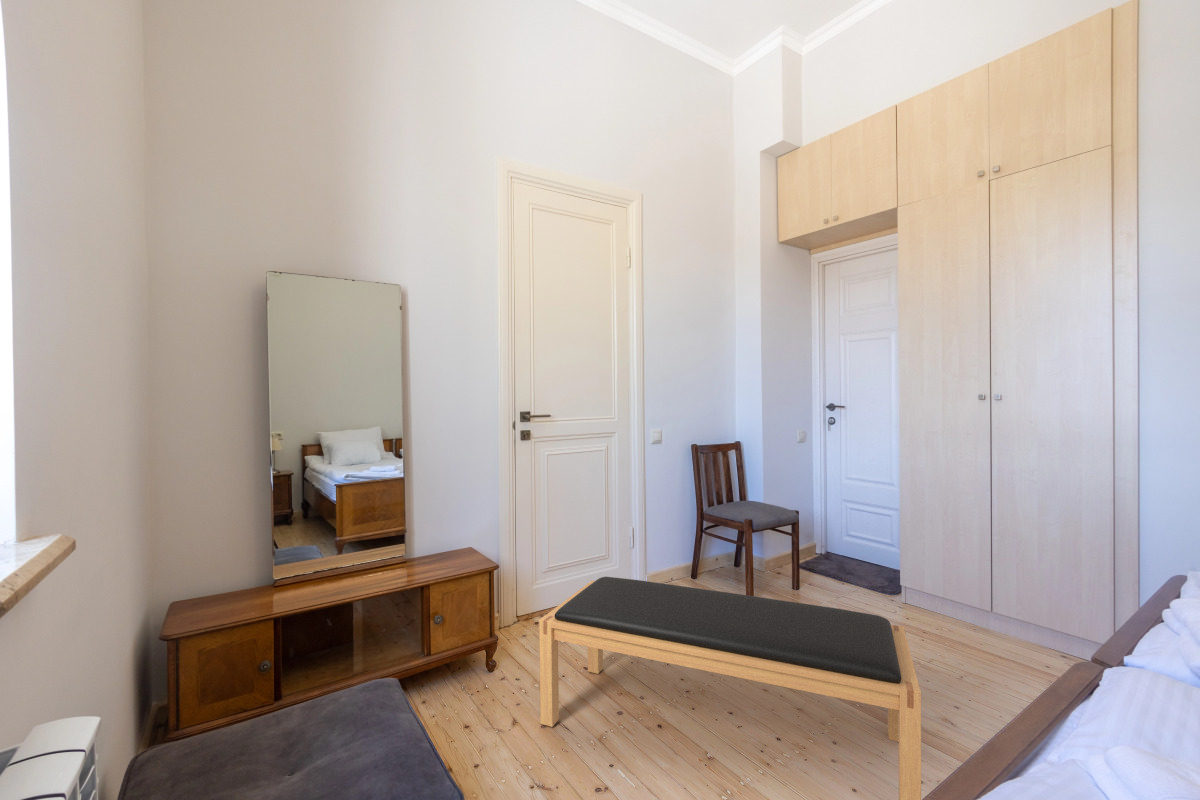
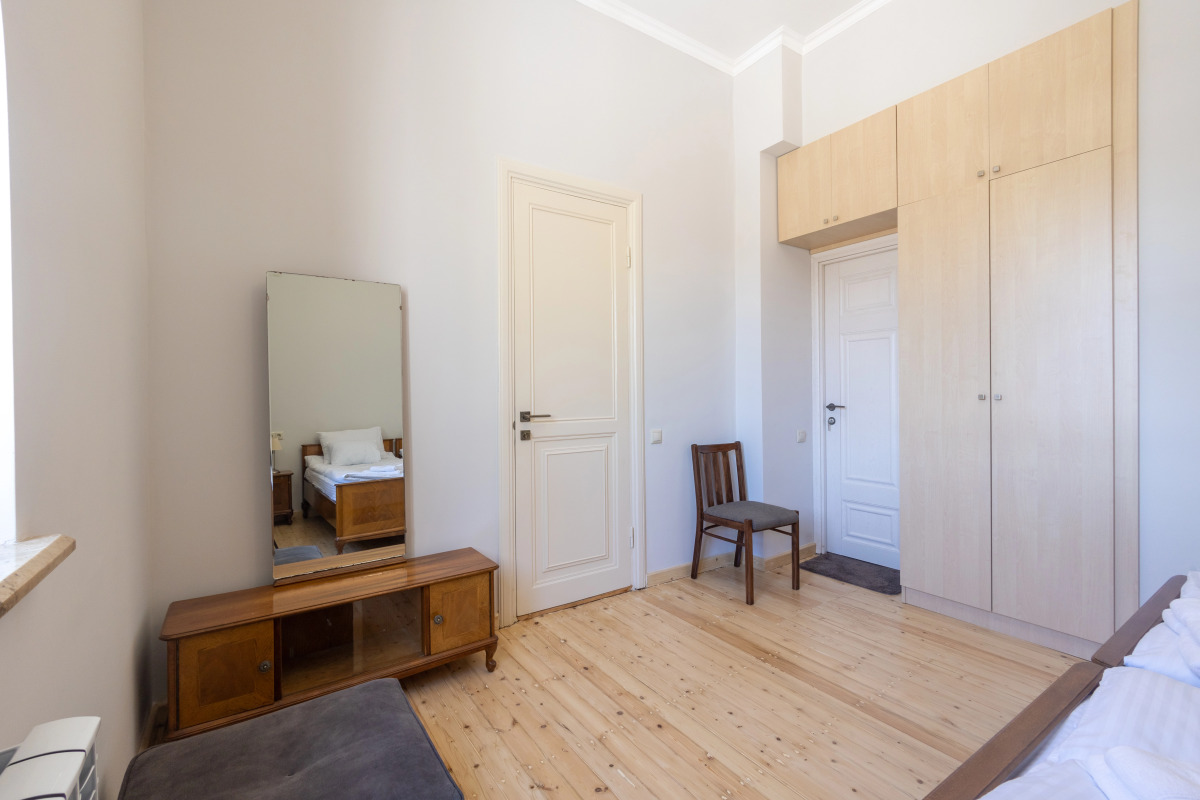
- bench (718, 669)
